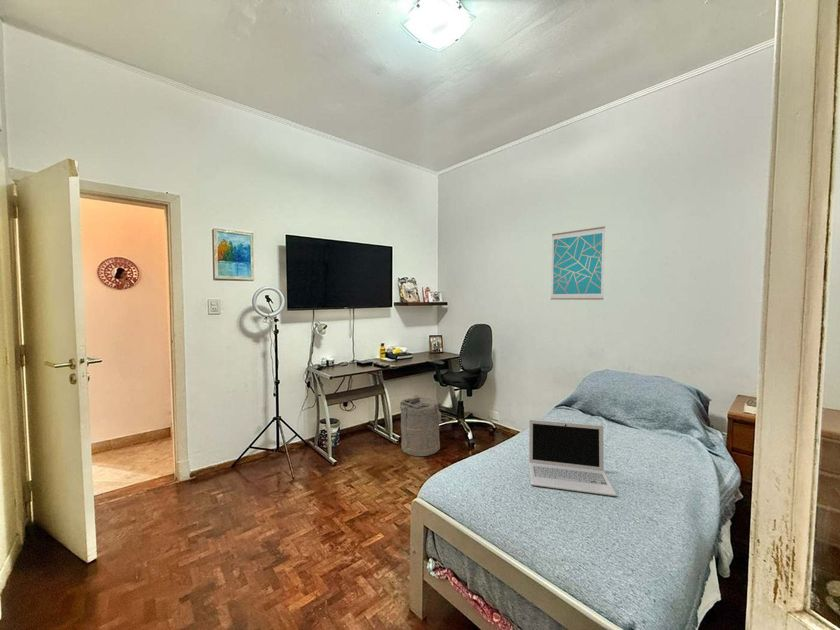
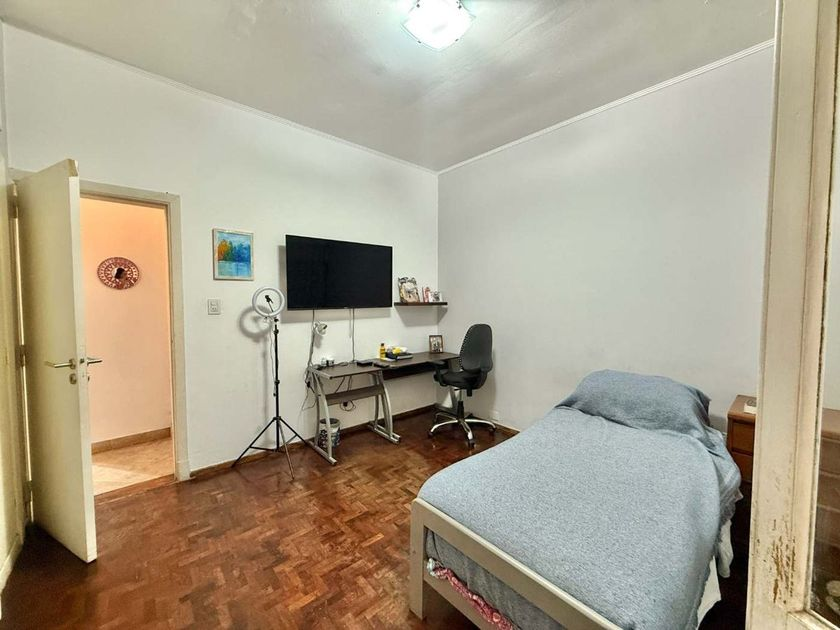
- wall art (576, 265)
- laundry hamper (420, 422)
- laptop (568, 454)
